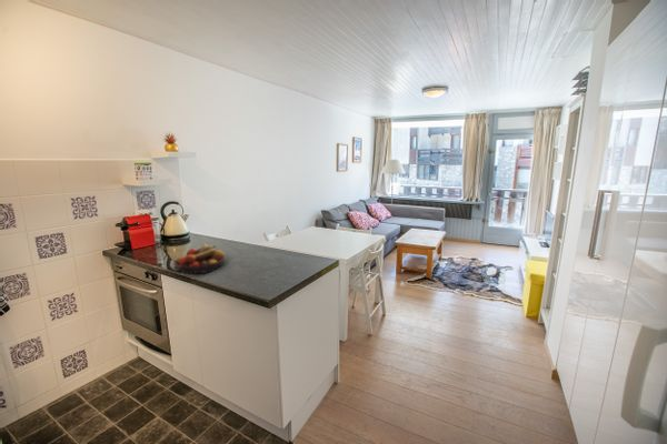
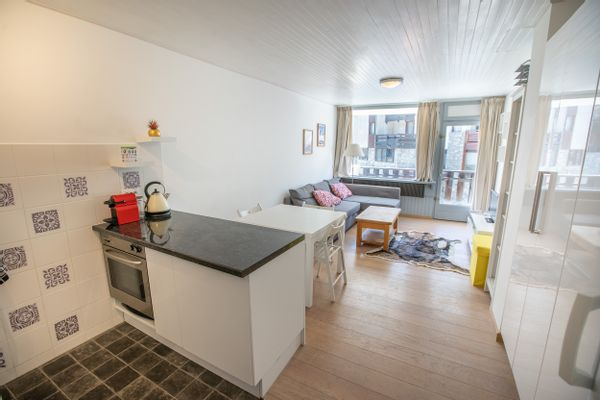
- fruit bowl (199, 256)
